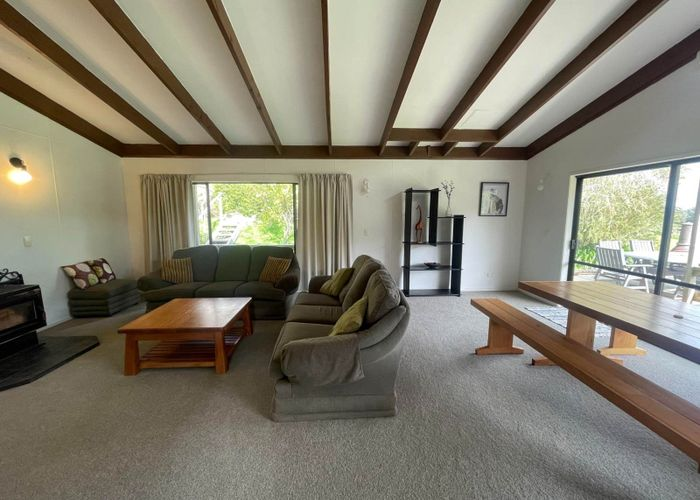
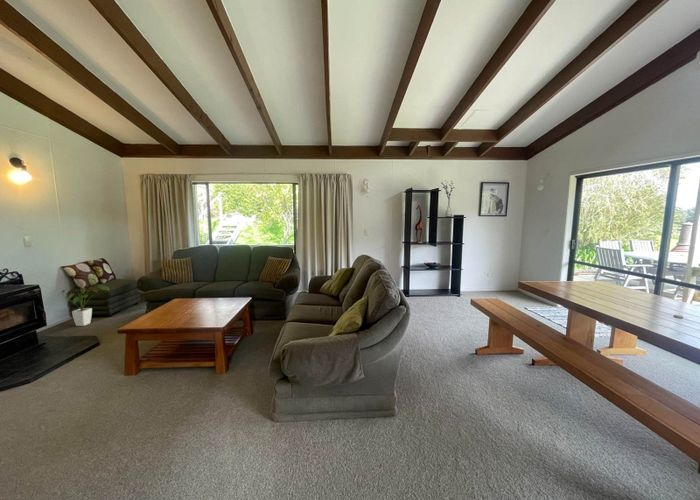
+ house plant (84, 305)
